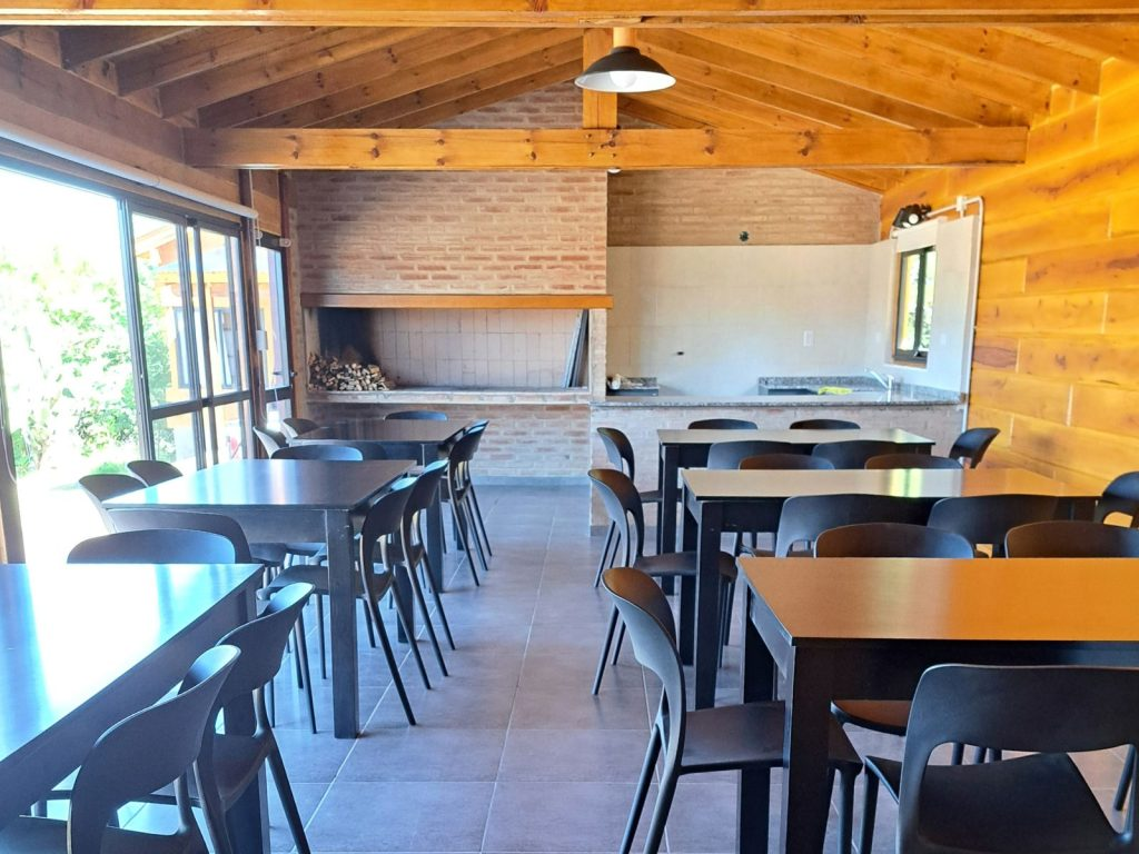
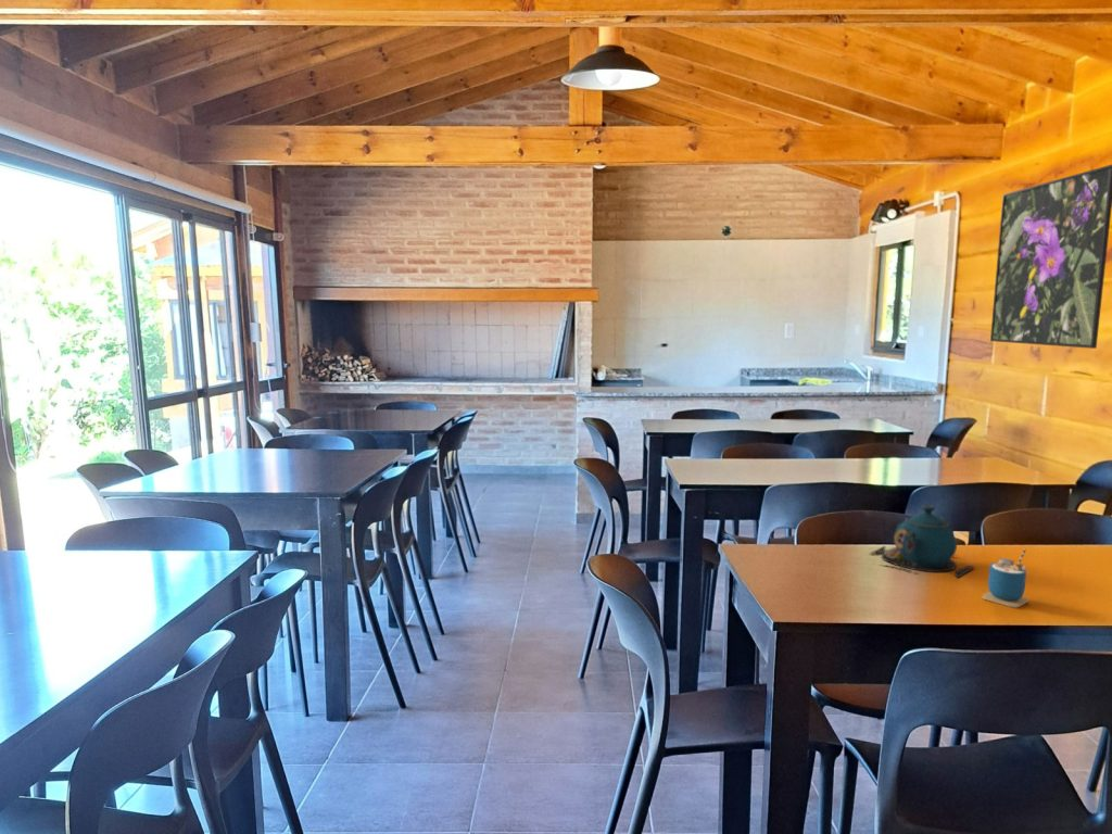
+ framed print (1045, 264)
+ teapot (921, 533)
+ cup (1007, 572)
